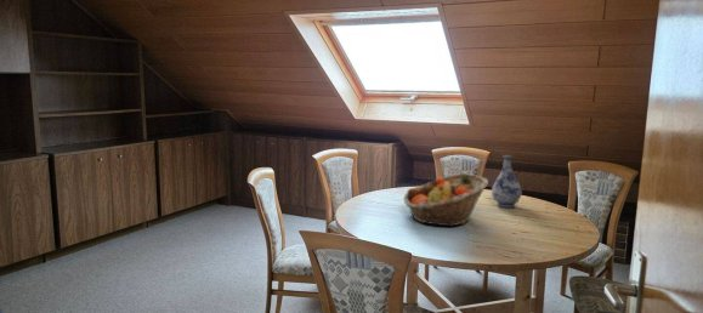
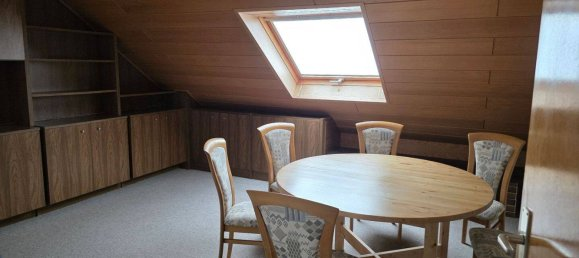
- vase (506, 181)
- fruit basket (444, 197)
